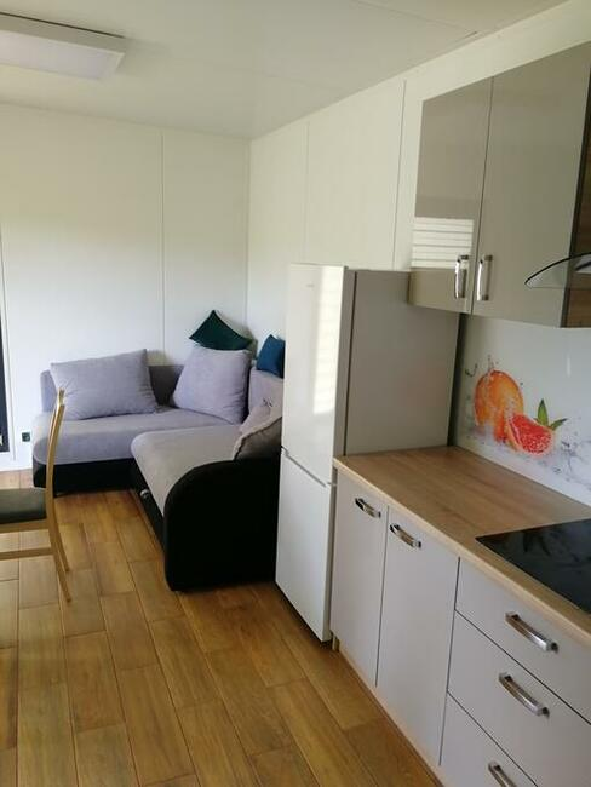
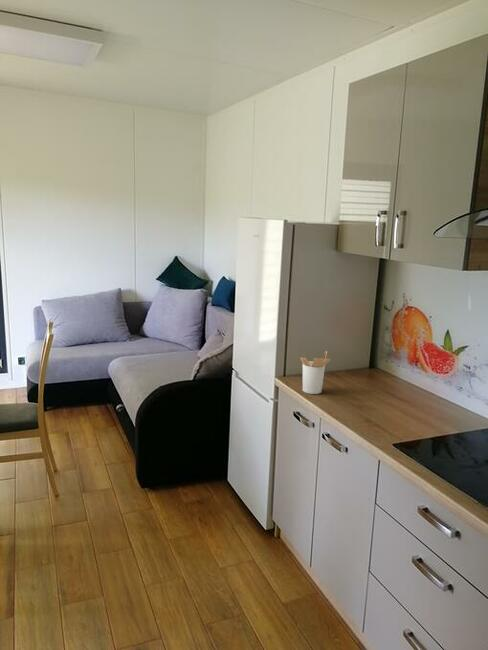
+ utensil holder (315, 372)
